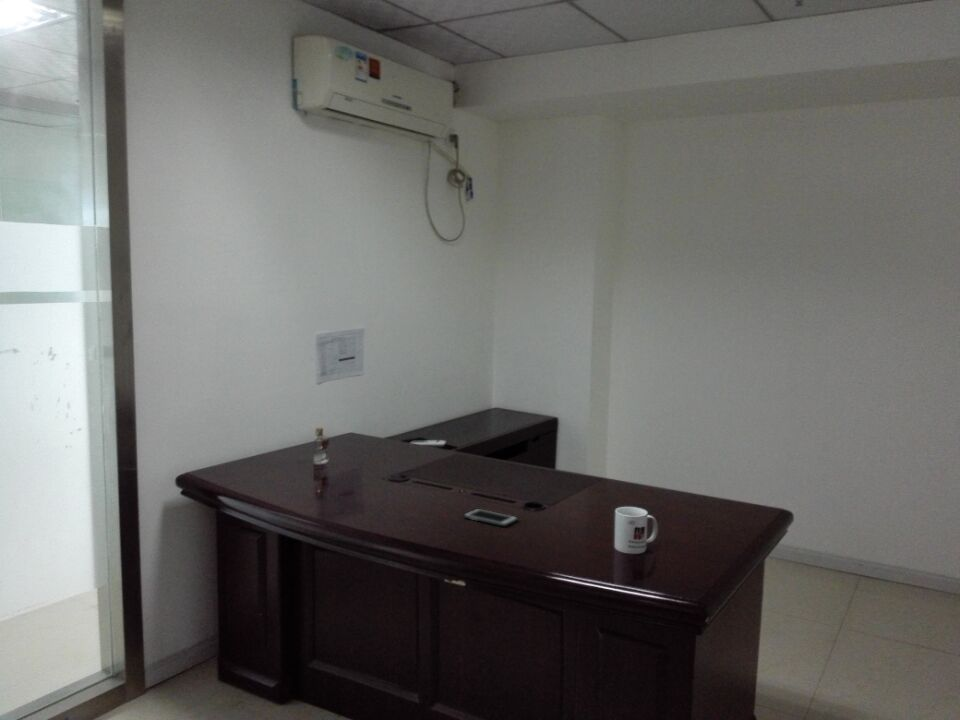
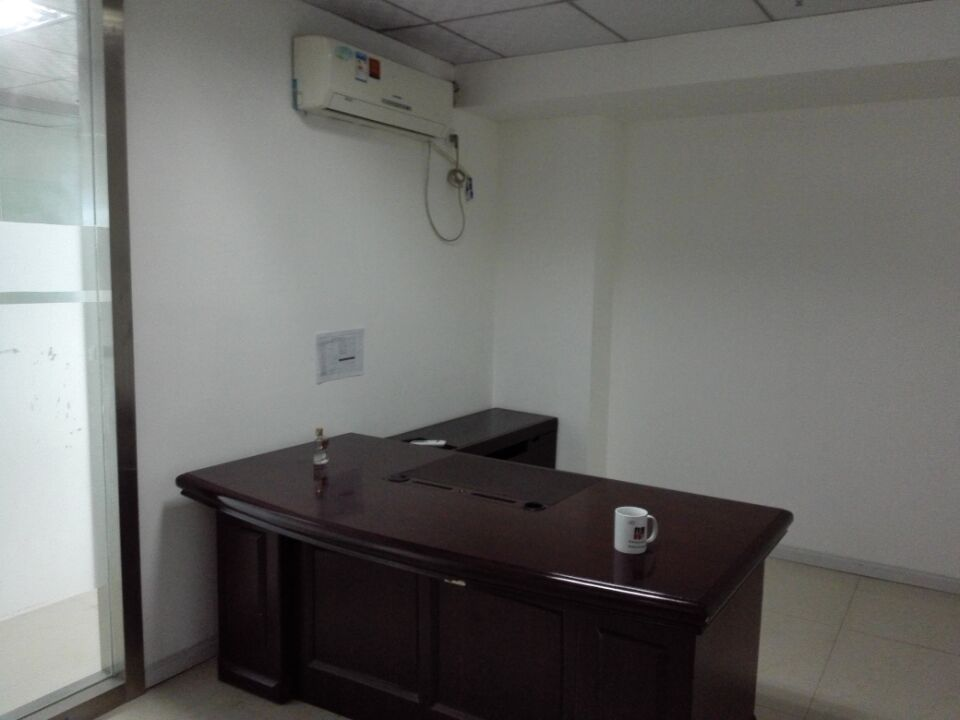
- cell phone (490, 517)
